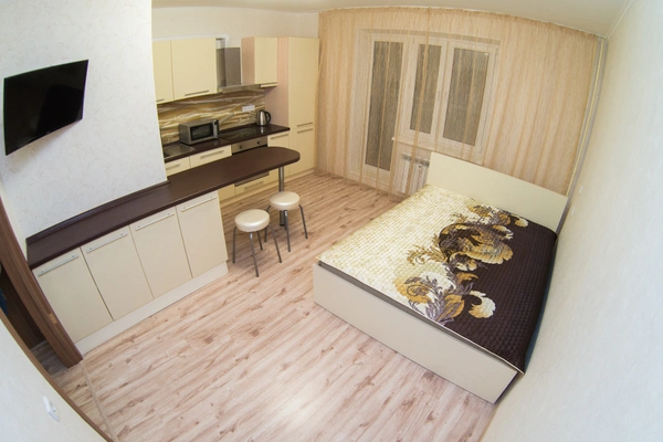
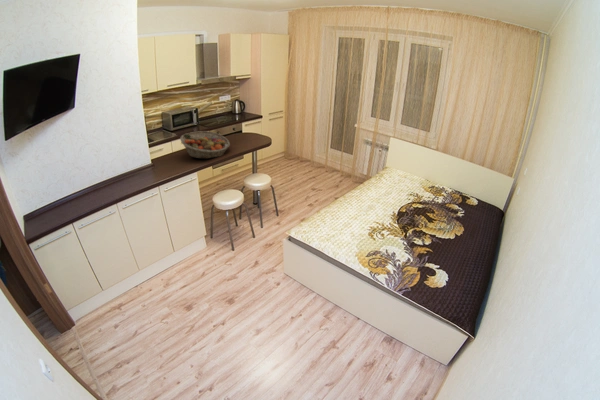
+ fruit basket (205, 144)
